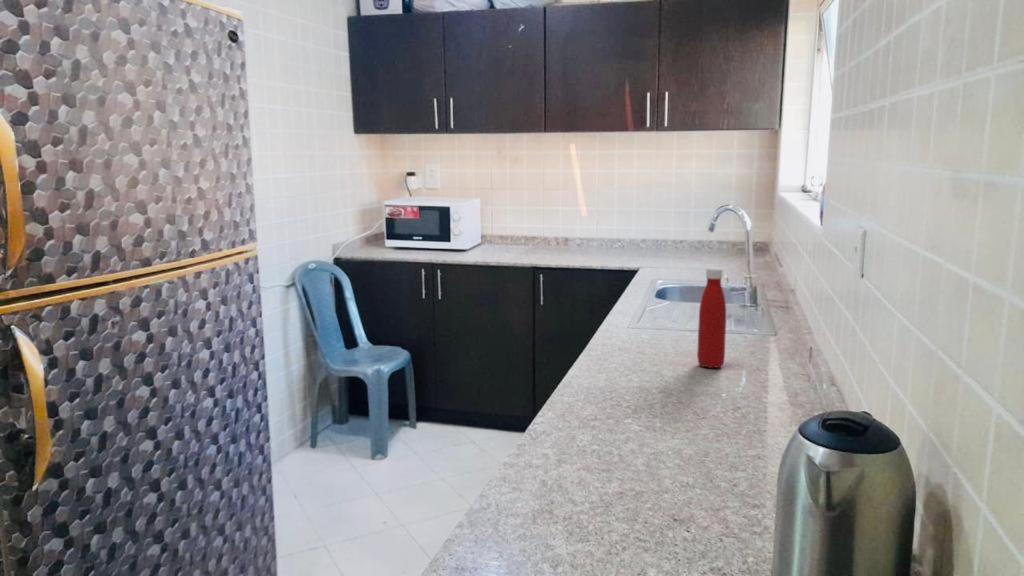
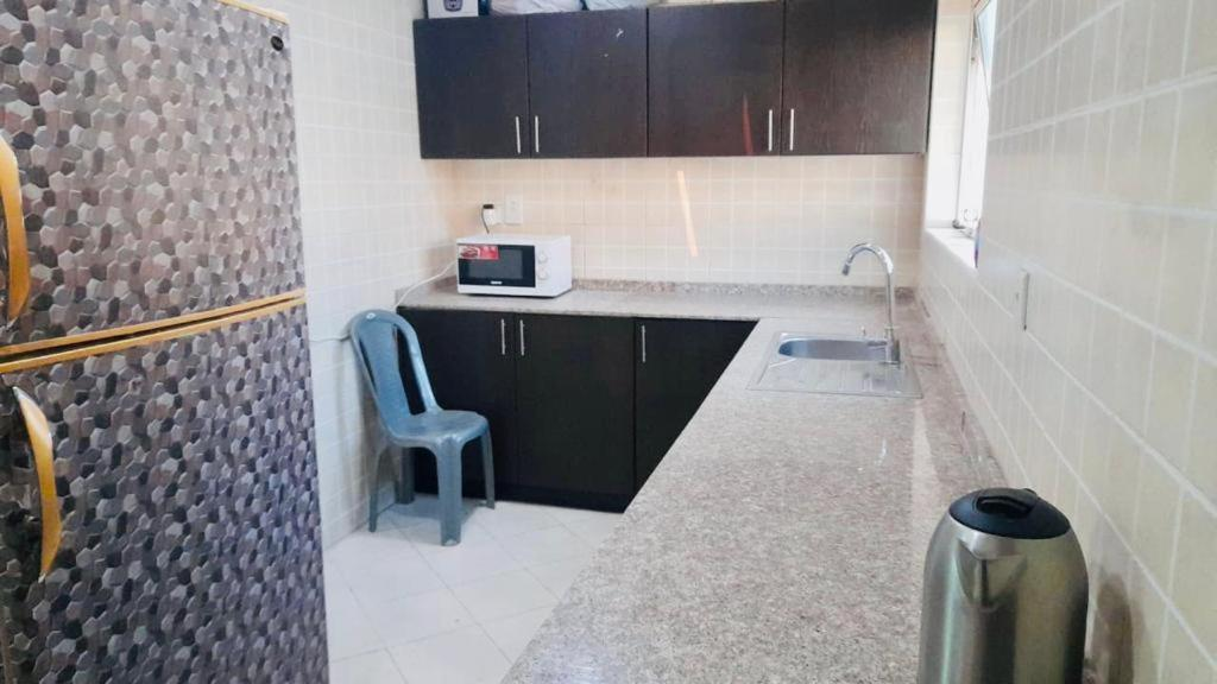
- bottle (712, 317)
